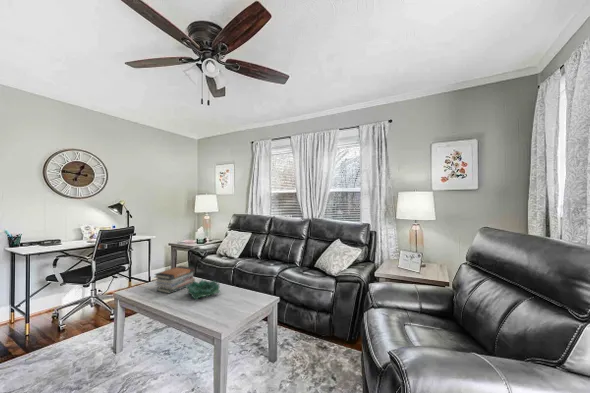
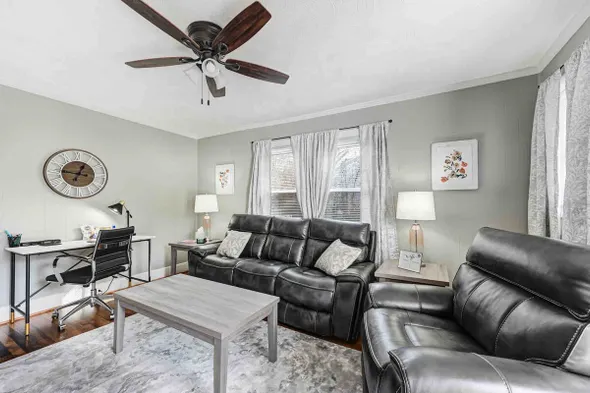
- decorative bowl (203, 288)
- book stack (175, 279)
